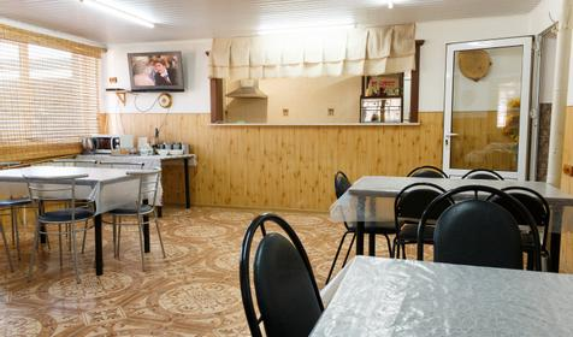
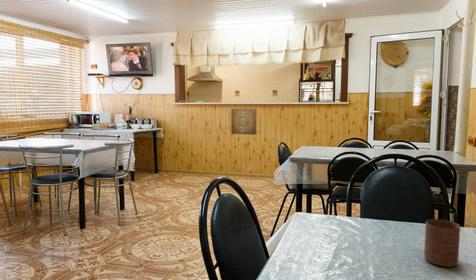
+ wall art (243, 121)
+ cup (438, 240)
